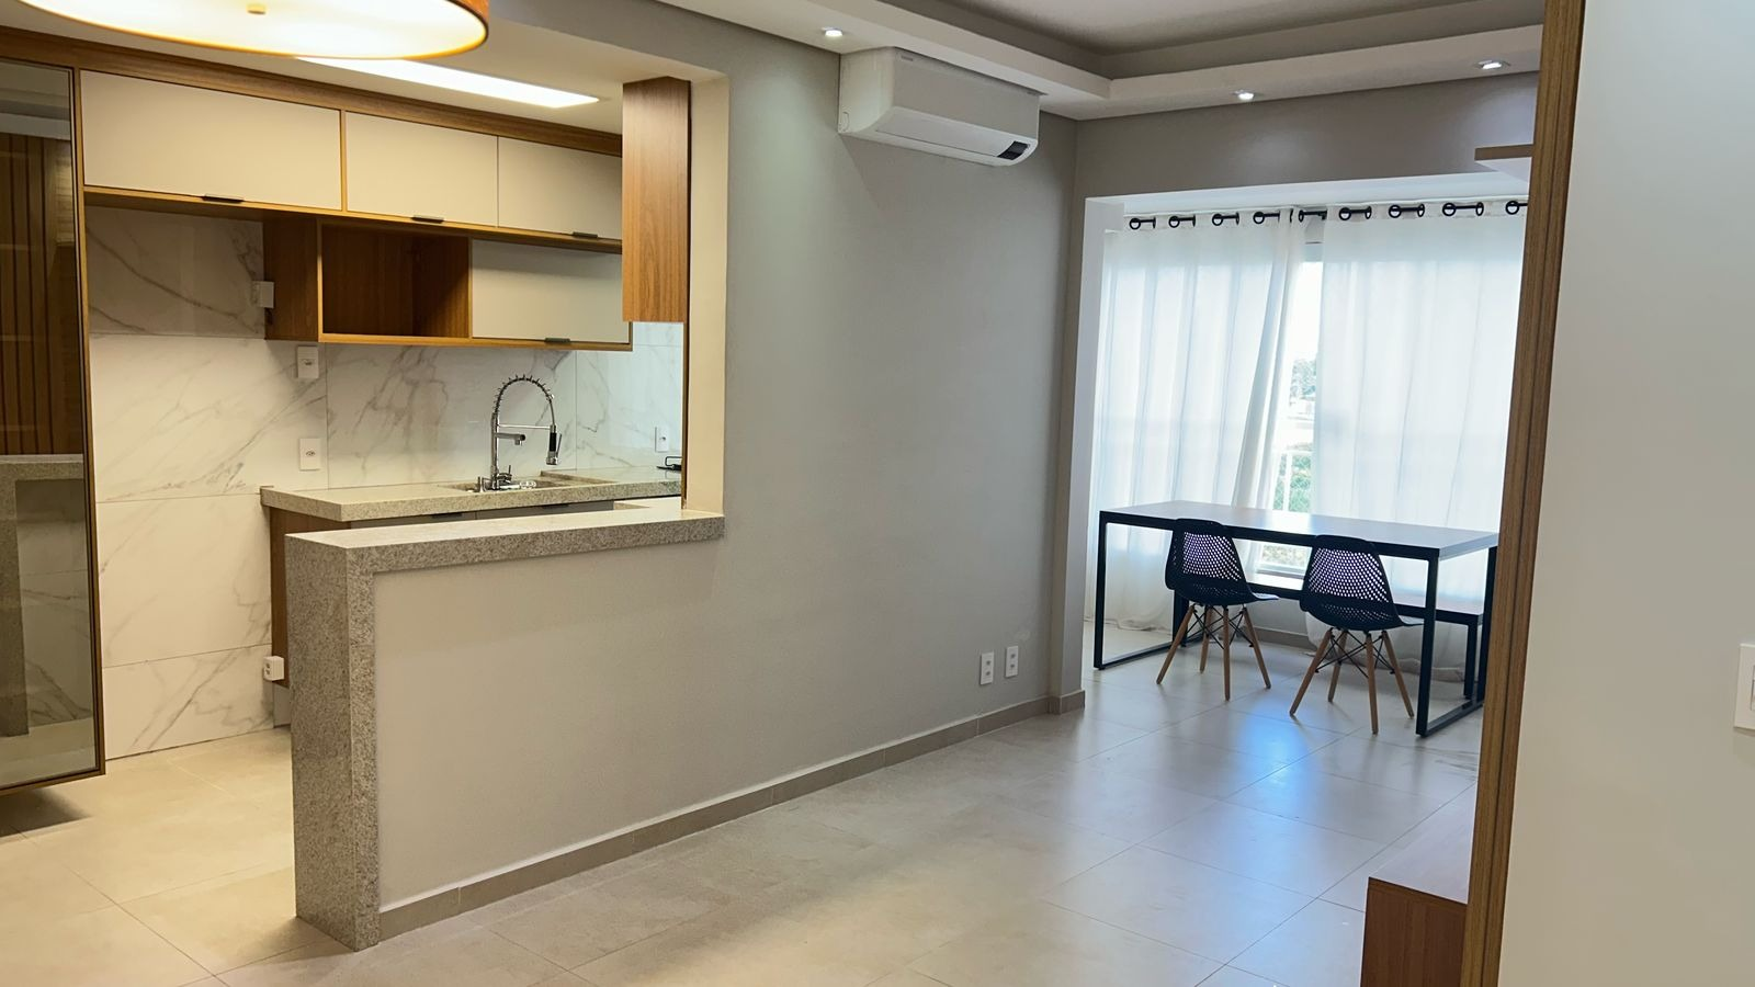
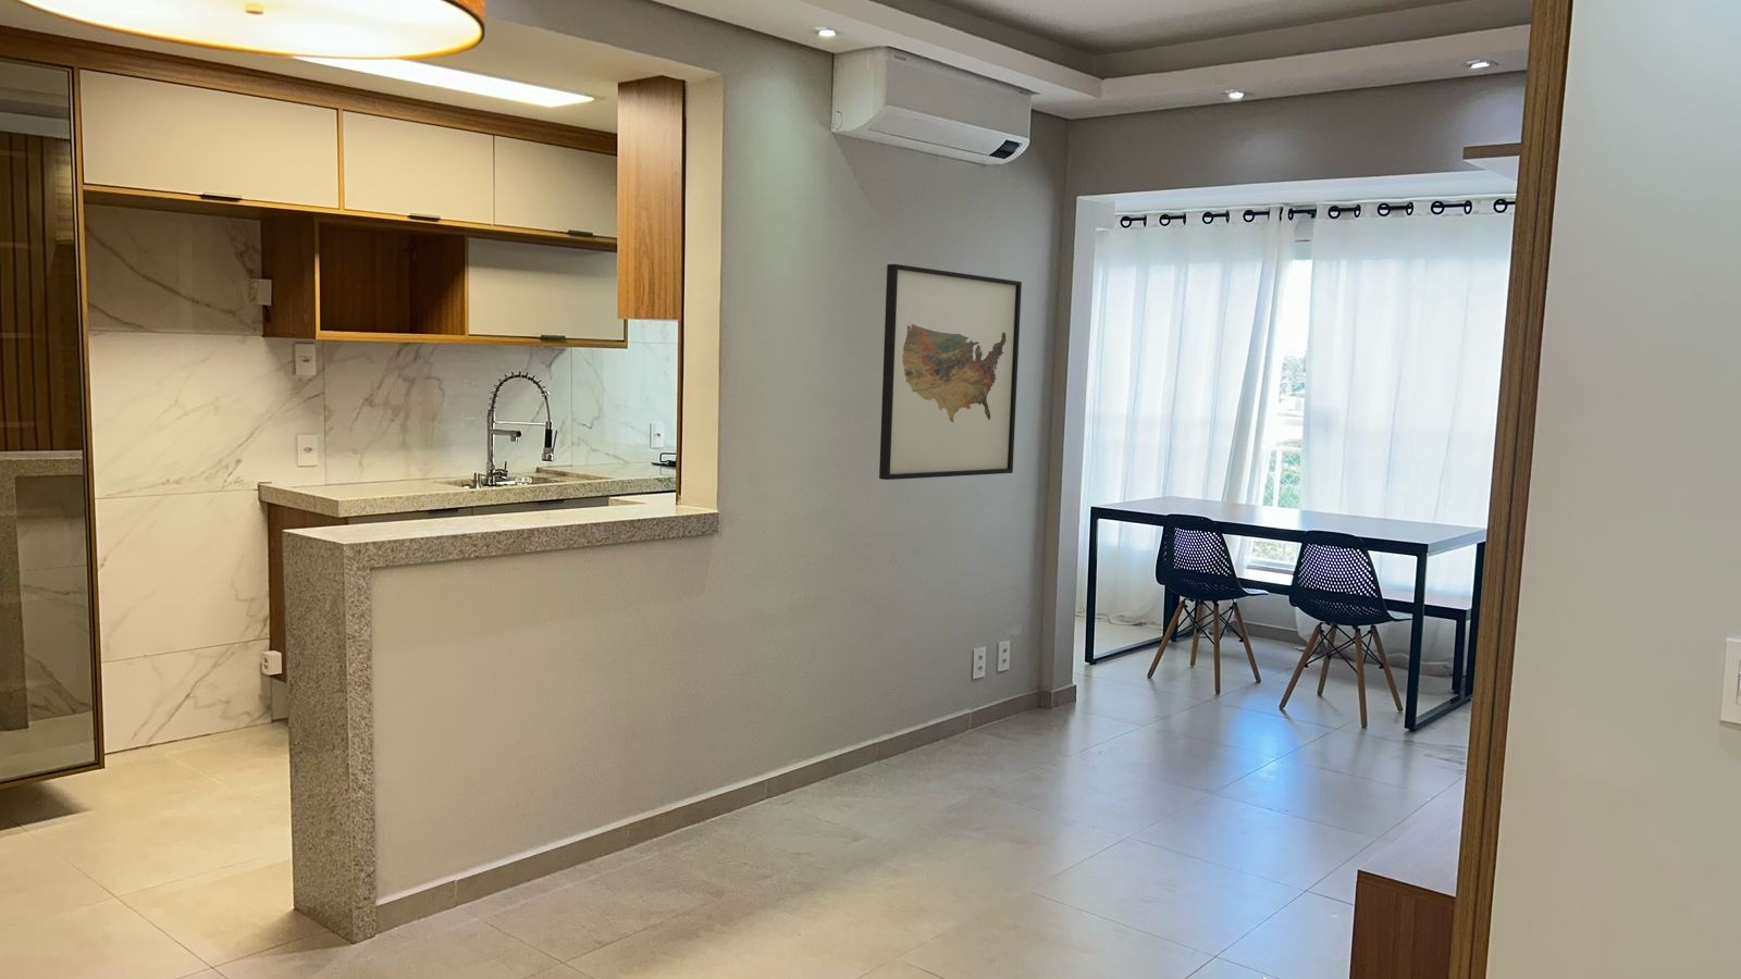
+ wall art (953, 375)
